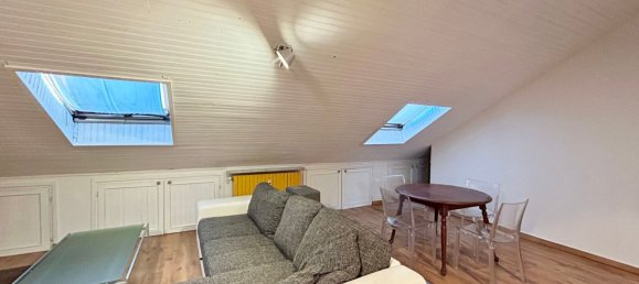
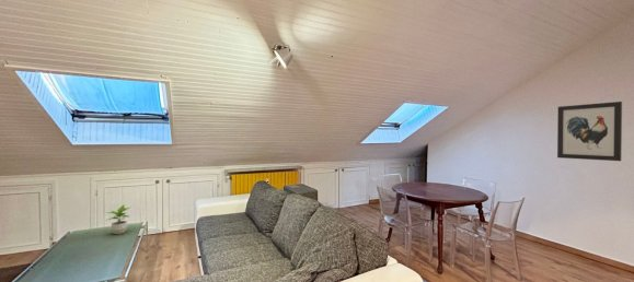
+ potted plant (118, 219)
+ wall art (587, 131)
